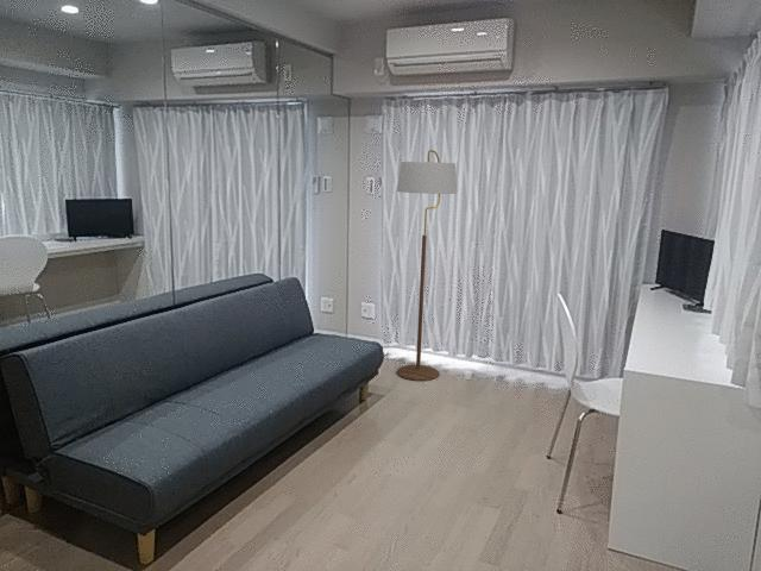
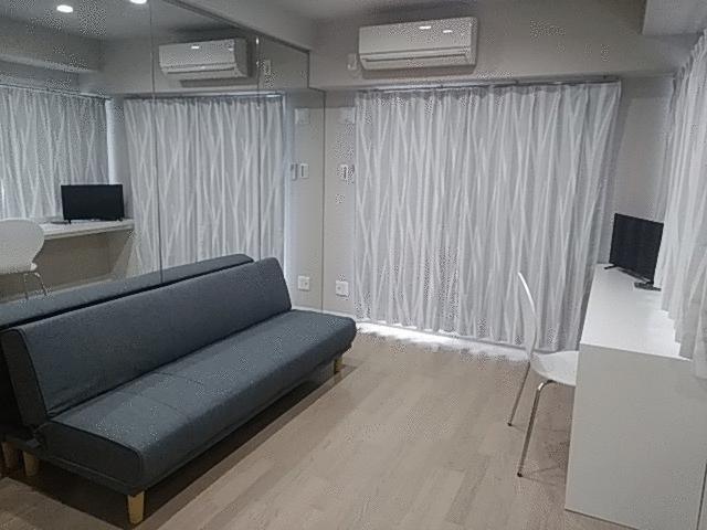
- floor lamp (424, 264)
